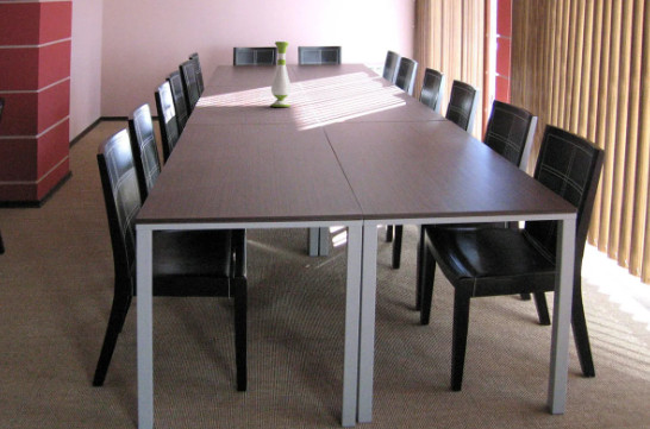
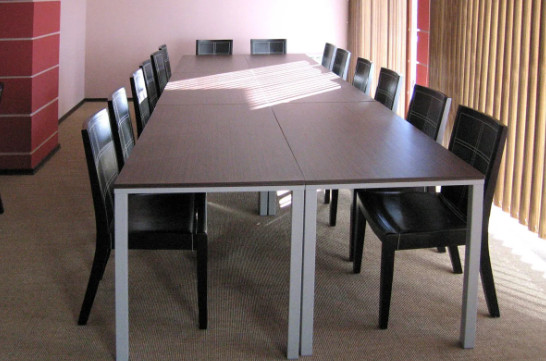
- vase (281, 74)
